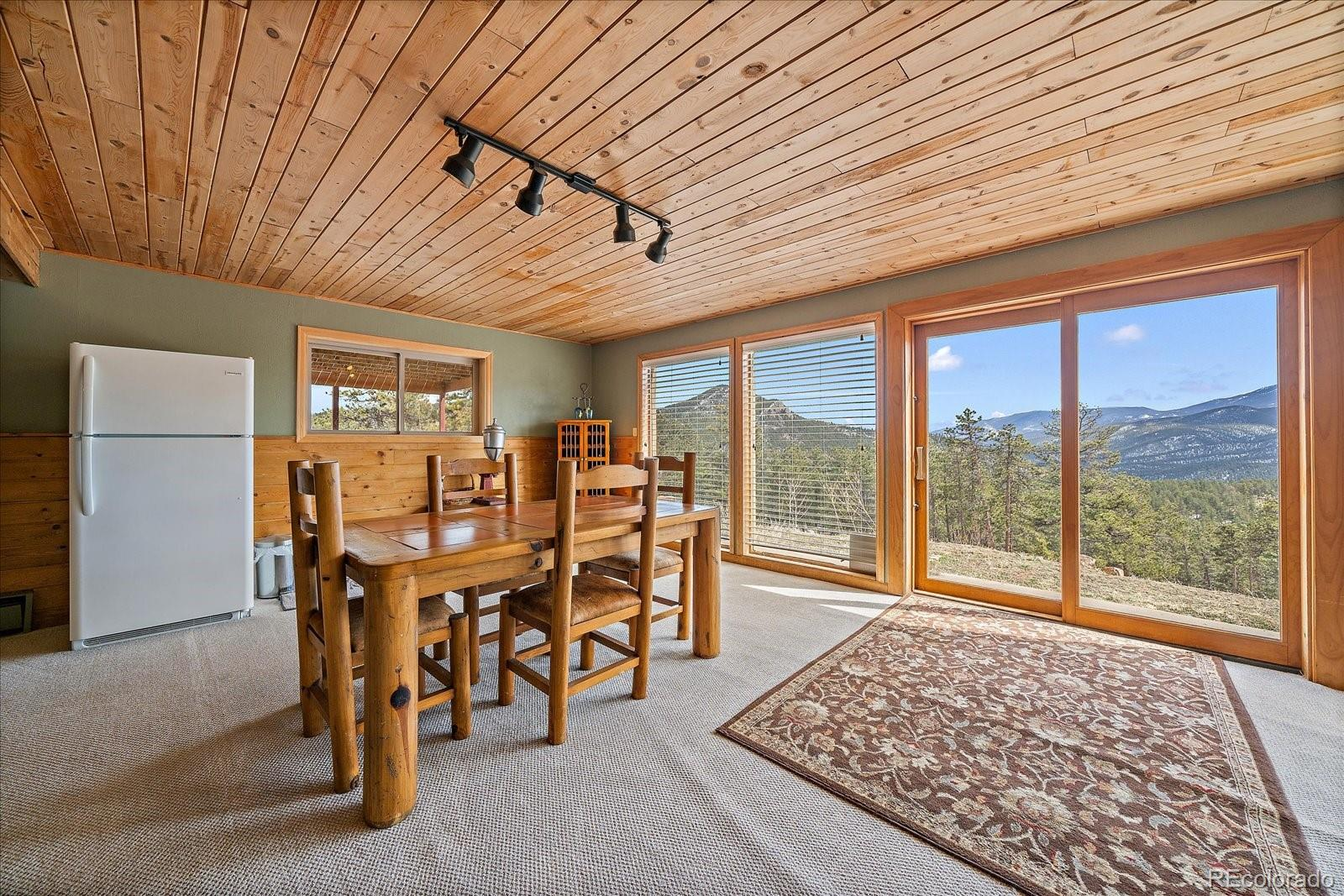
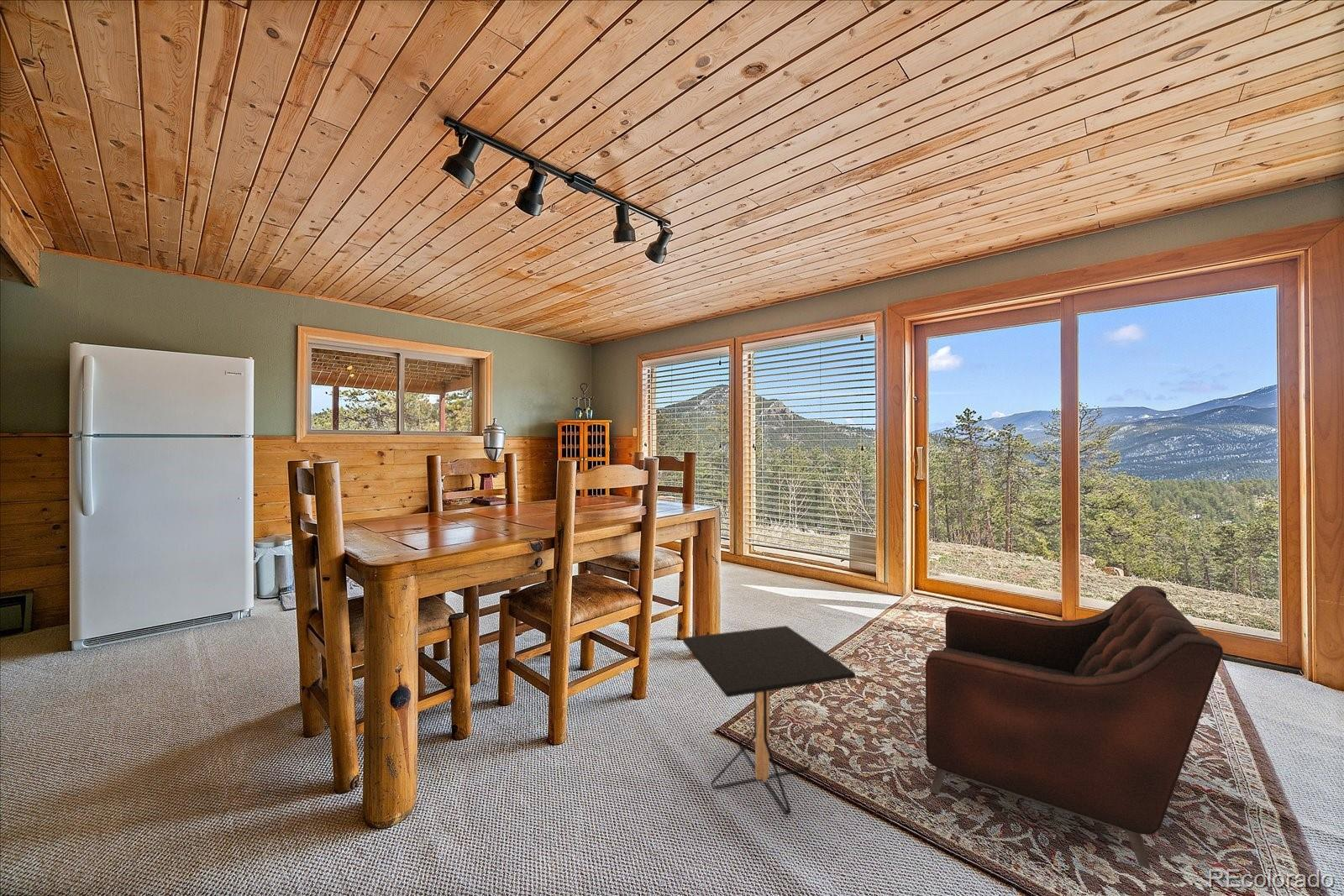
+ side table (762, 715)
+ armchair (1048, 684)
